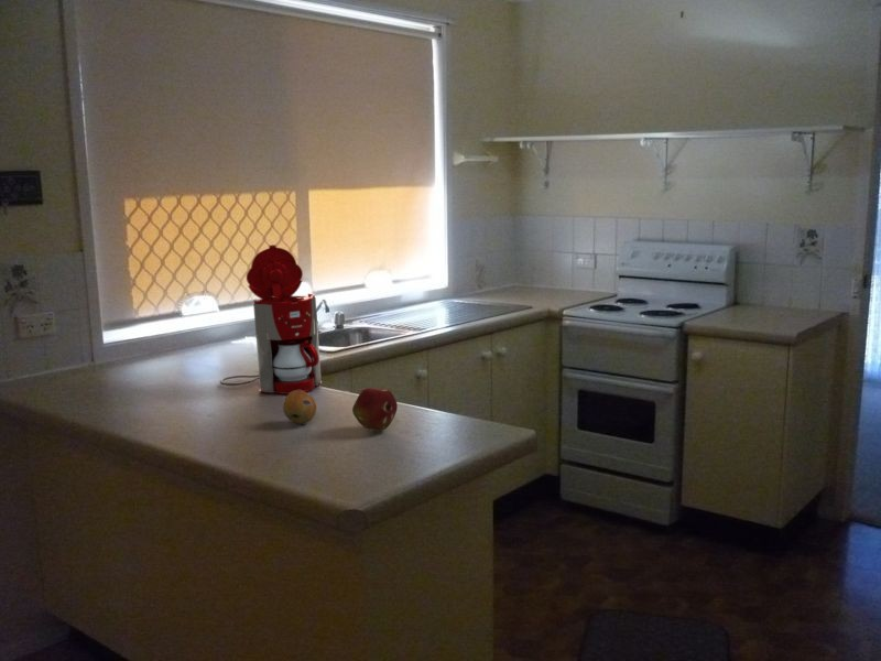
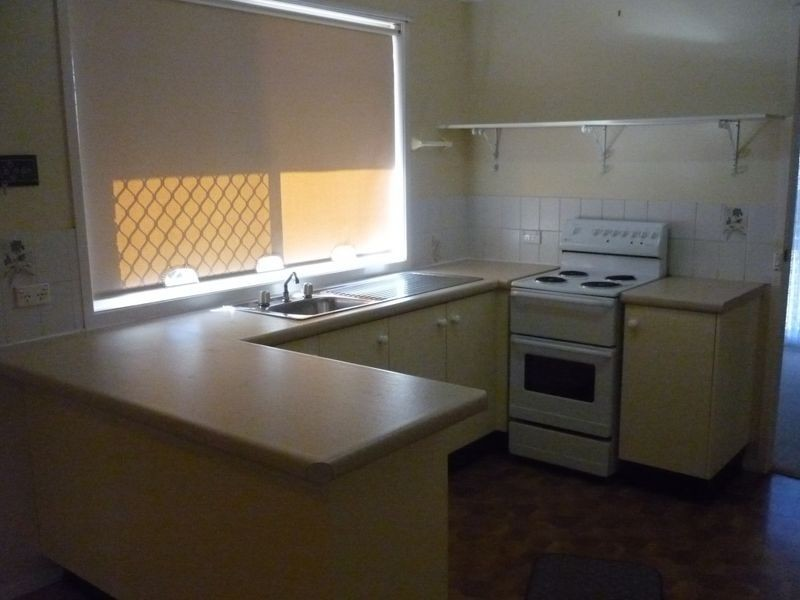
- coffee maker (265, 315)
- fruit (373, 408)
- fruit (298, 407)
